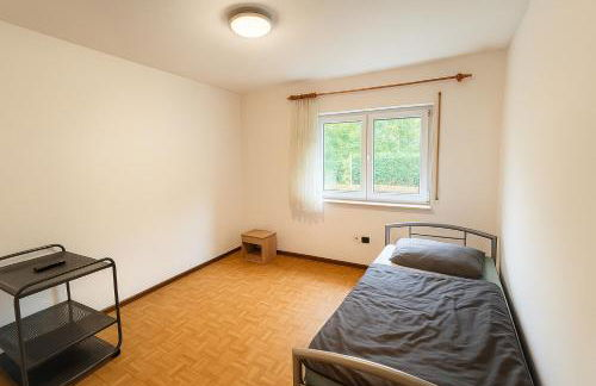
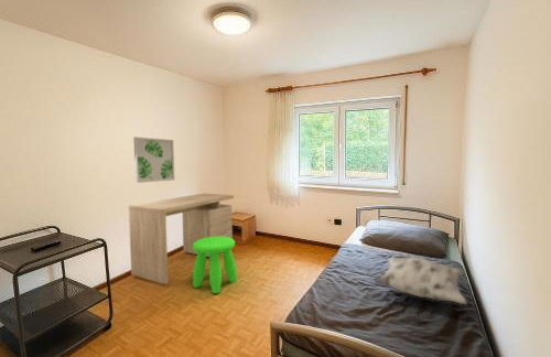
+ desk (187, 229)
+ stool (215, 262)
+ wall art (155, 160)
+ decorative pillow (419, 277)
